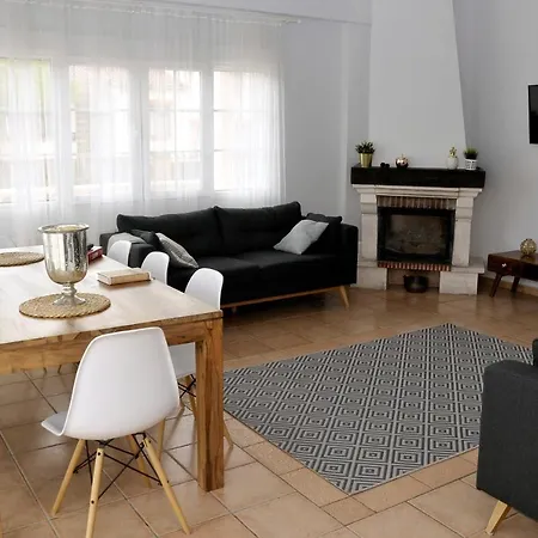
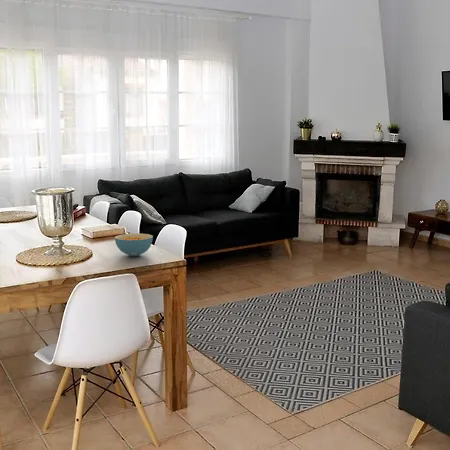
+ cereal bowl (134, 245)
